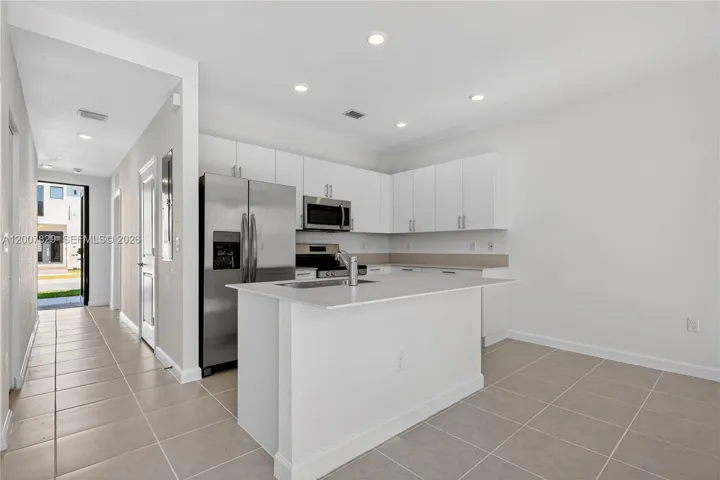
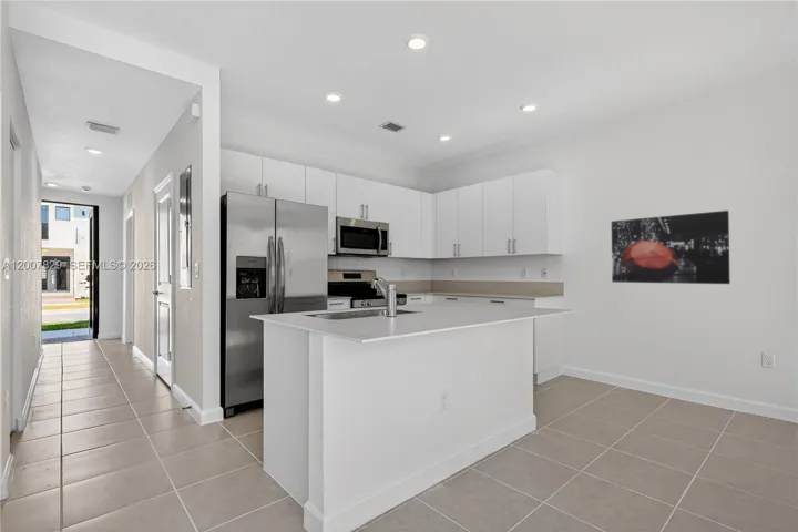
+ wall art (665, 249)
